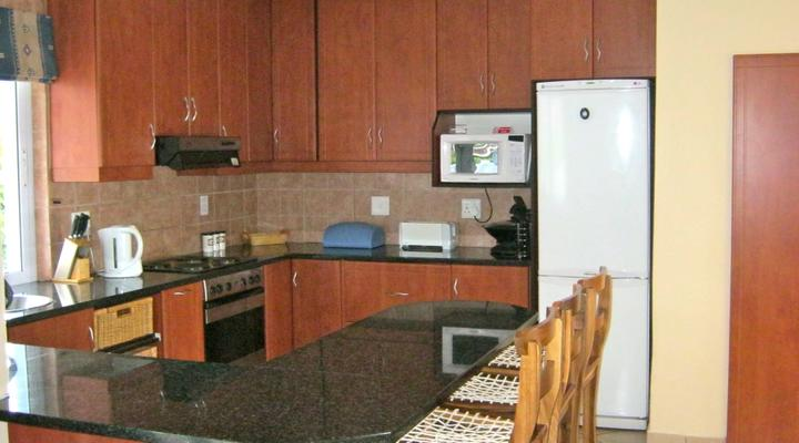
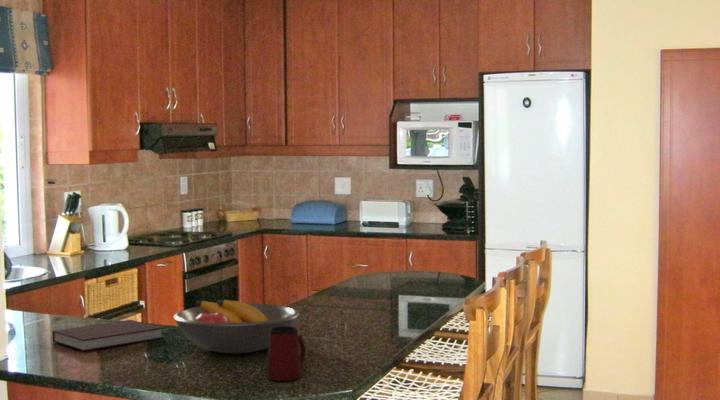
+ mug (288, 352)
+ fruit bowl (237, 325)
+ notebook (108, 334)
